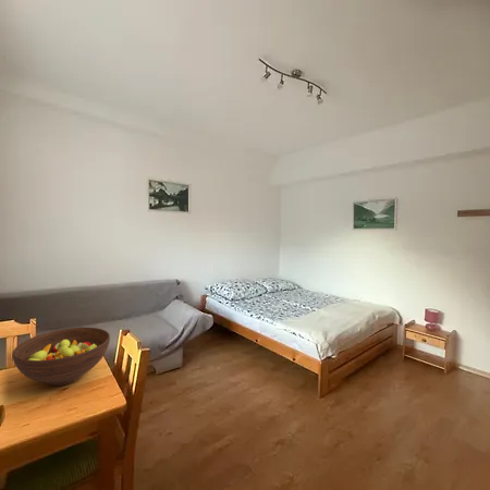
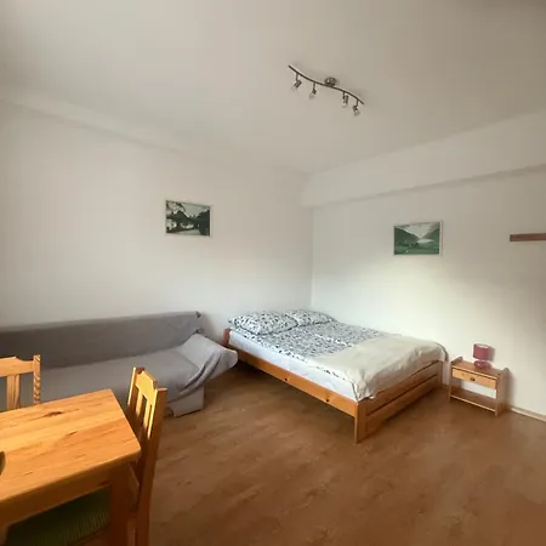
- fruit bowl (65, 359)
